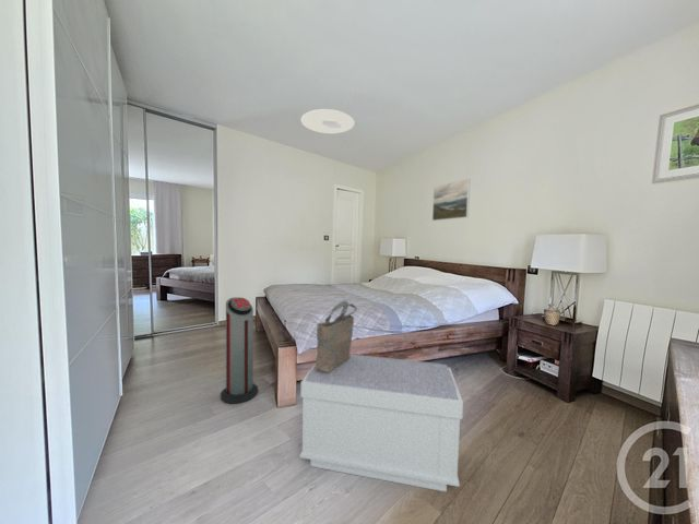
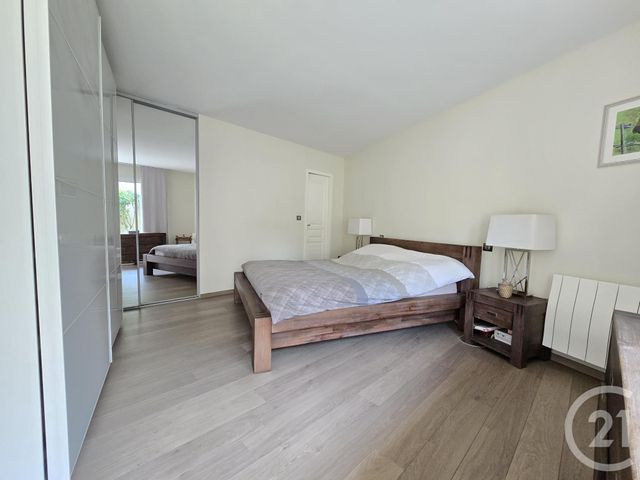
- air purifier (239, 346)
- bench (379, 410)
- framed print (450, 201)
- tote bag (339, 331)
- ceiling light (328, 119)
